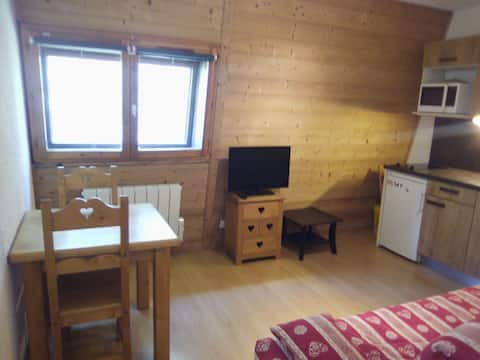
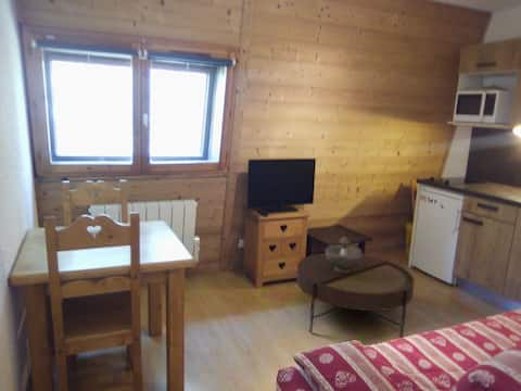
+ coffee table (352, 292)
+ decorative bowl (343, 252)
